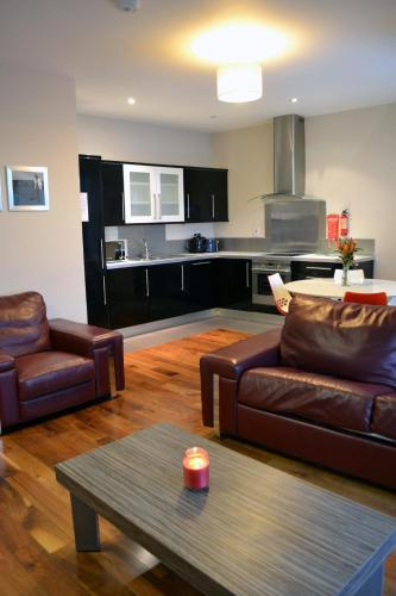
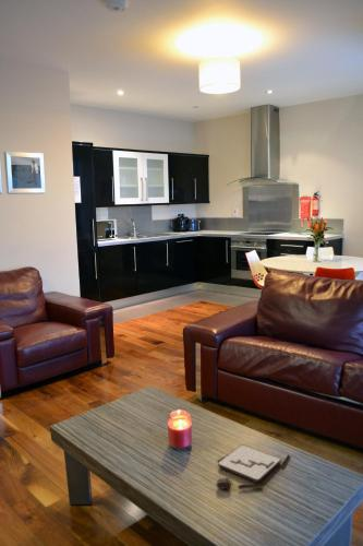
+ board game (245, 464)
